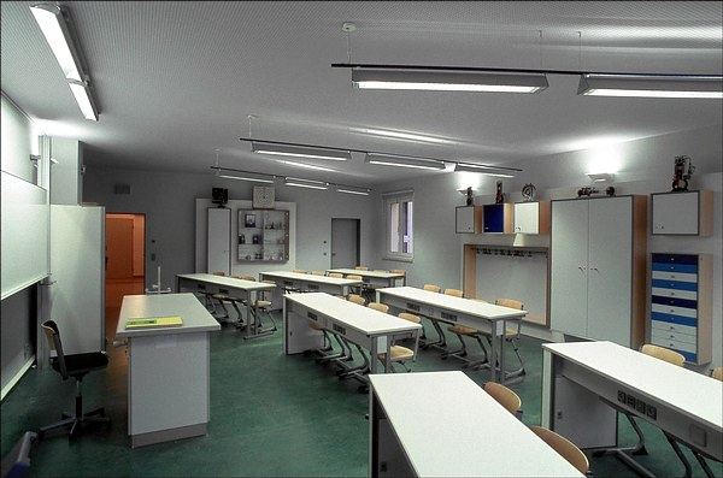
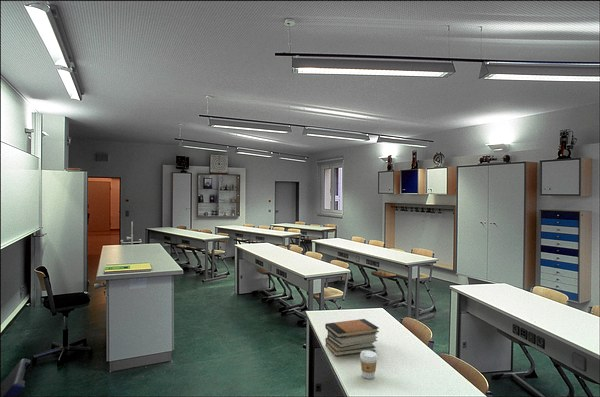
+ book stack (351, 336)
+ coffee cup (368, 364)
